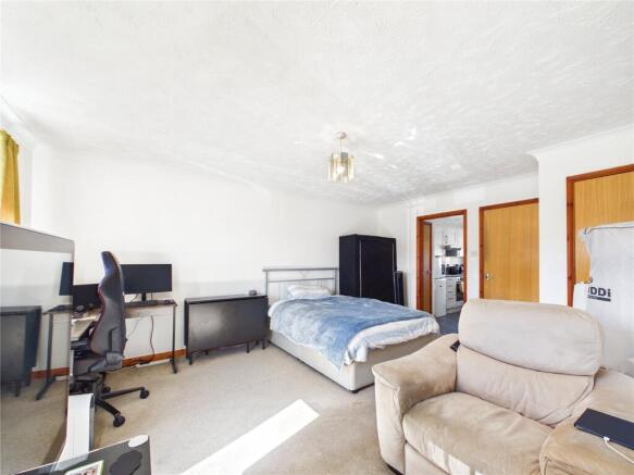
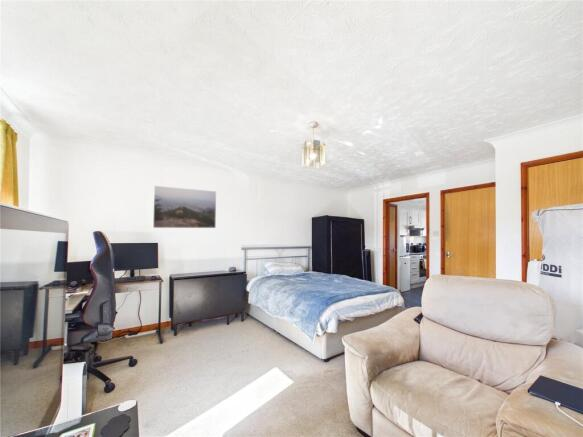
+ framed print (186, 208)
